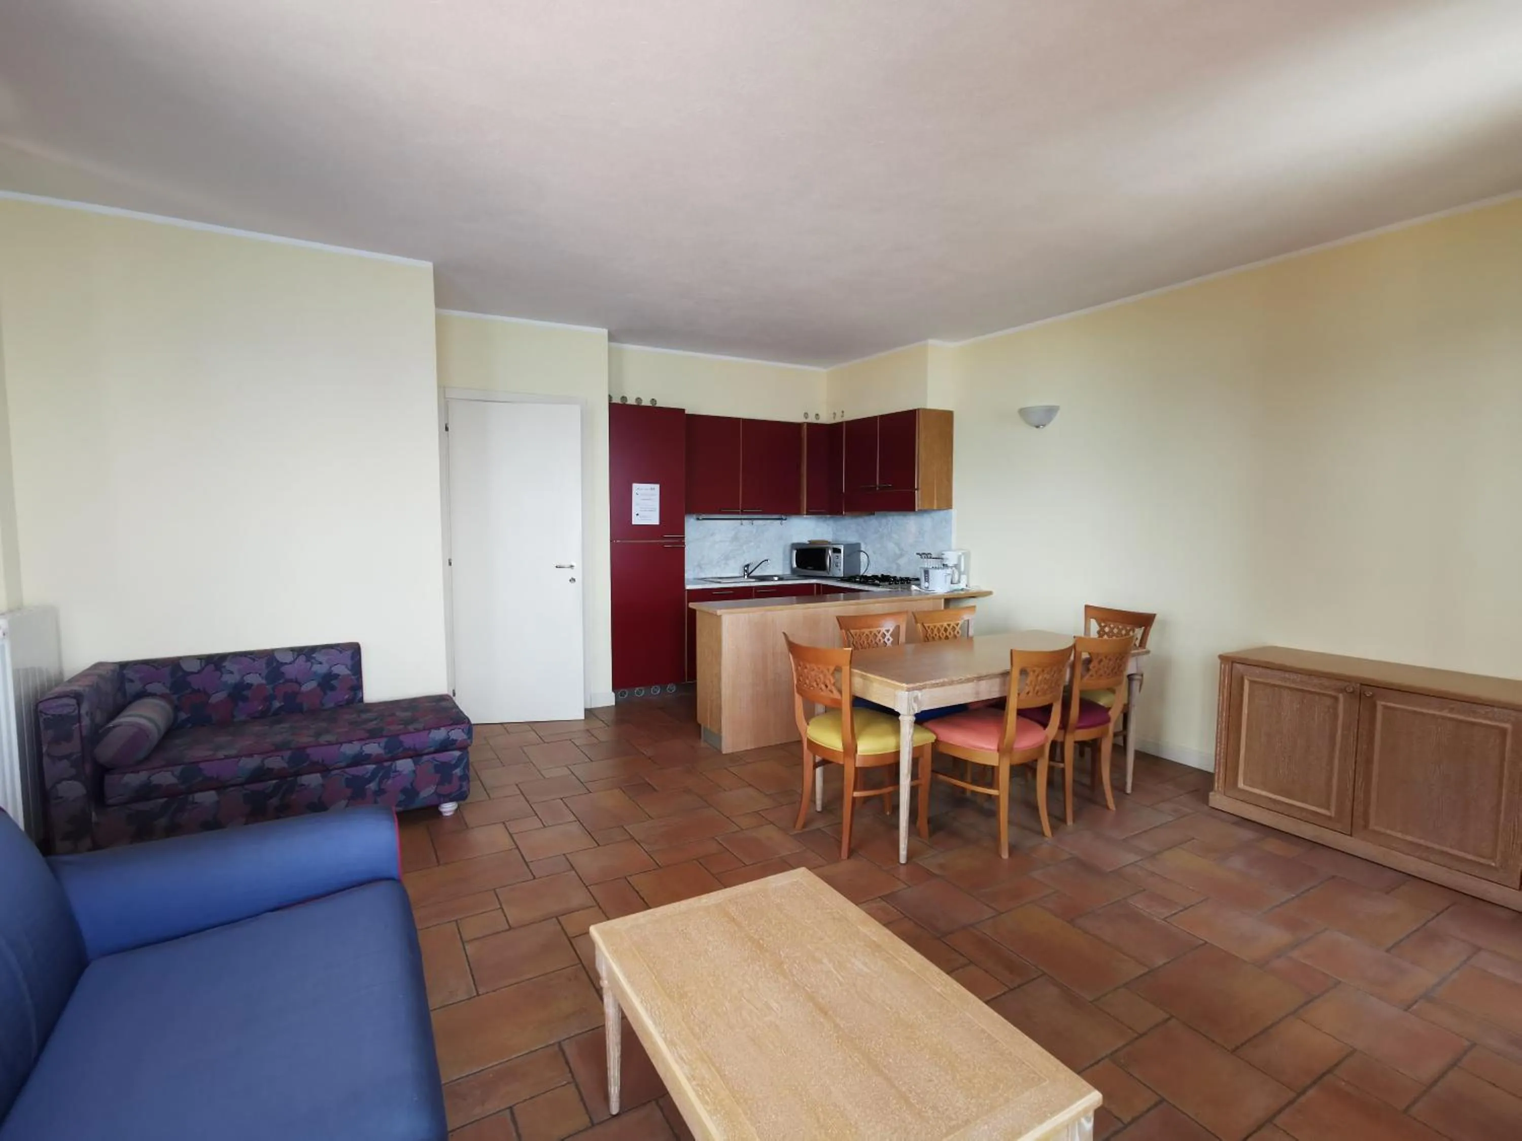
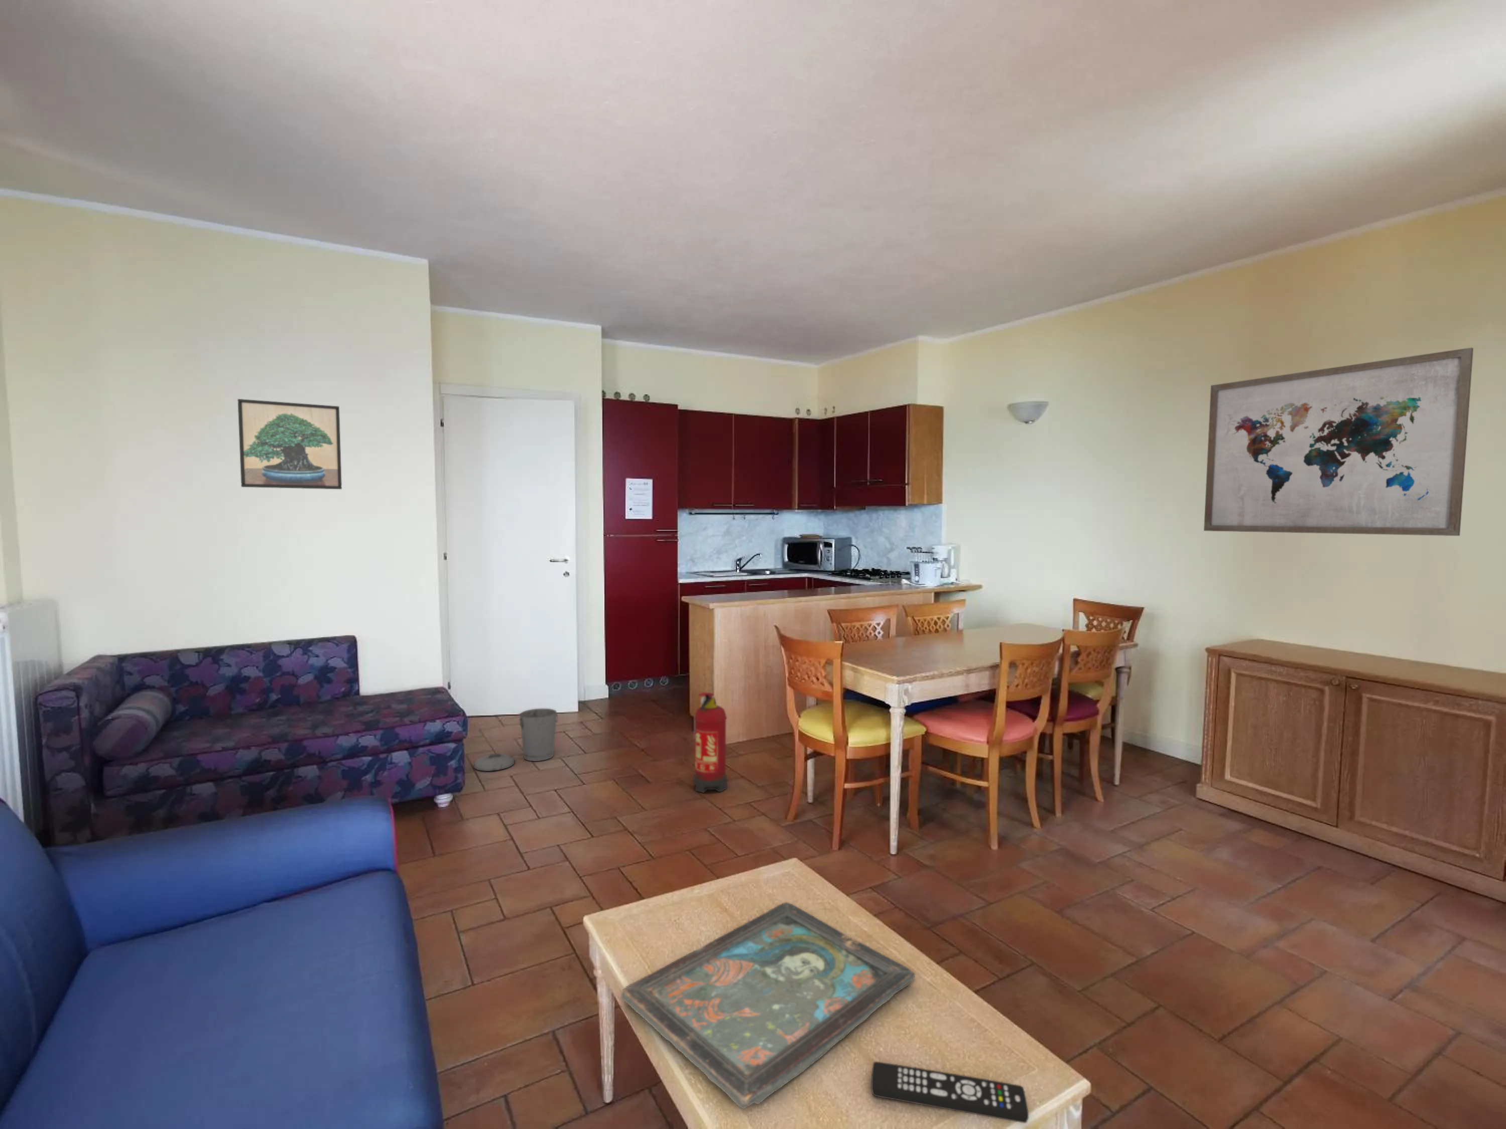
+ remote control (947, 1092)
+ trash can (522, 735)
+ fire extinguisher (710, 738)
+ wall art (1320, 452)
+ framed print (292, 446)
+ decorative tray (770, 986)
